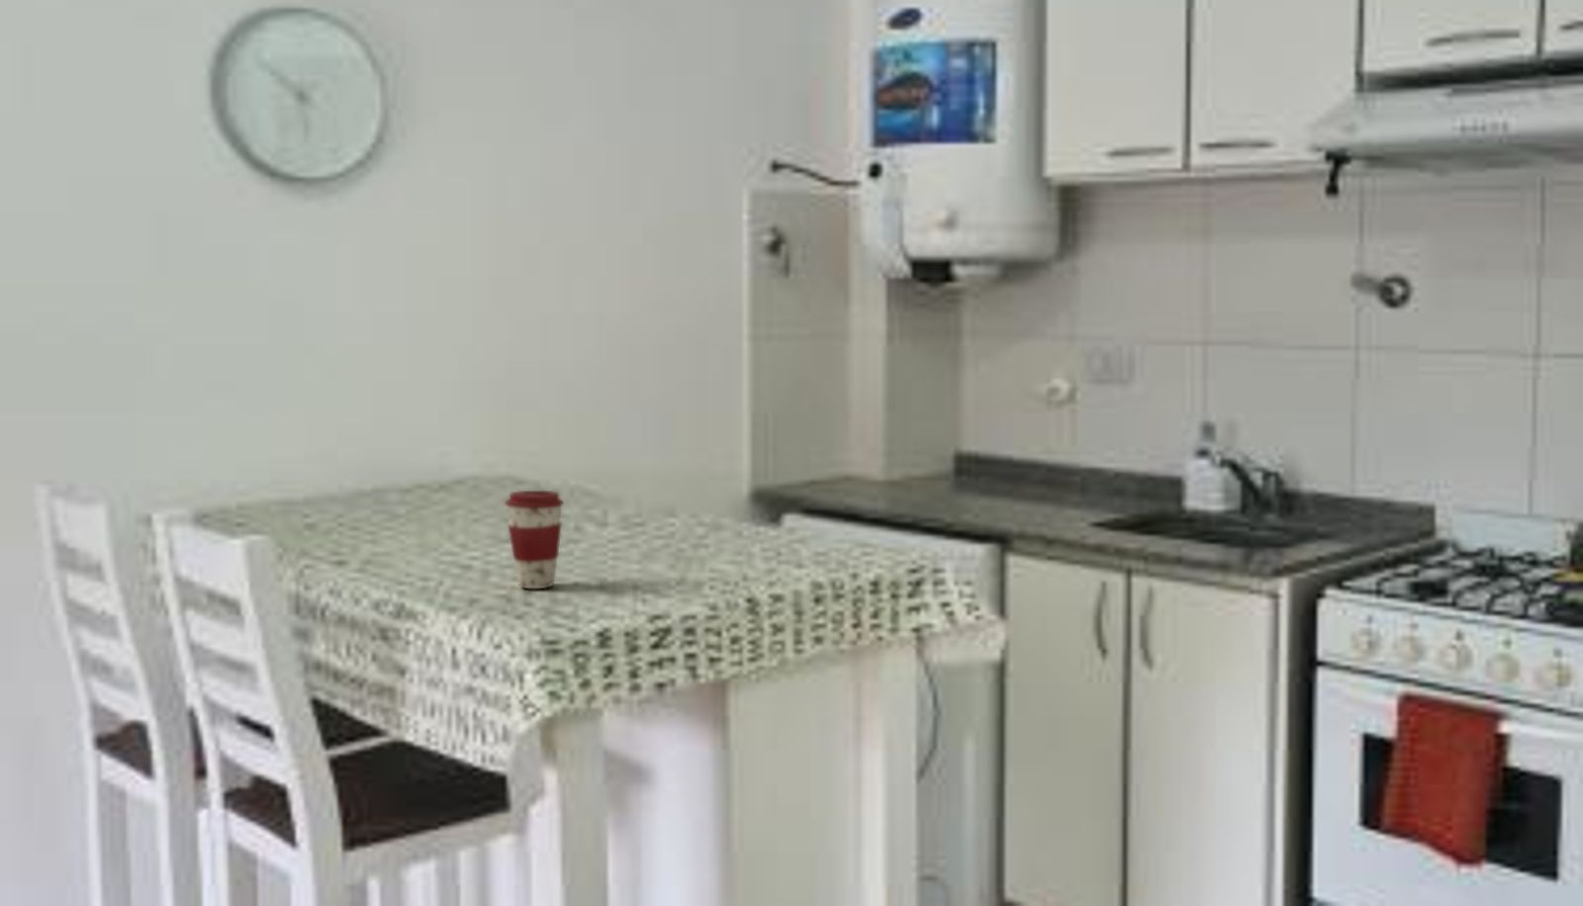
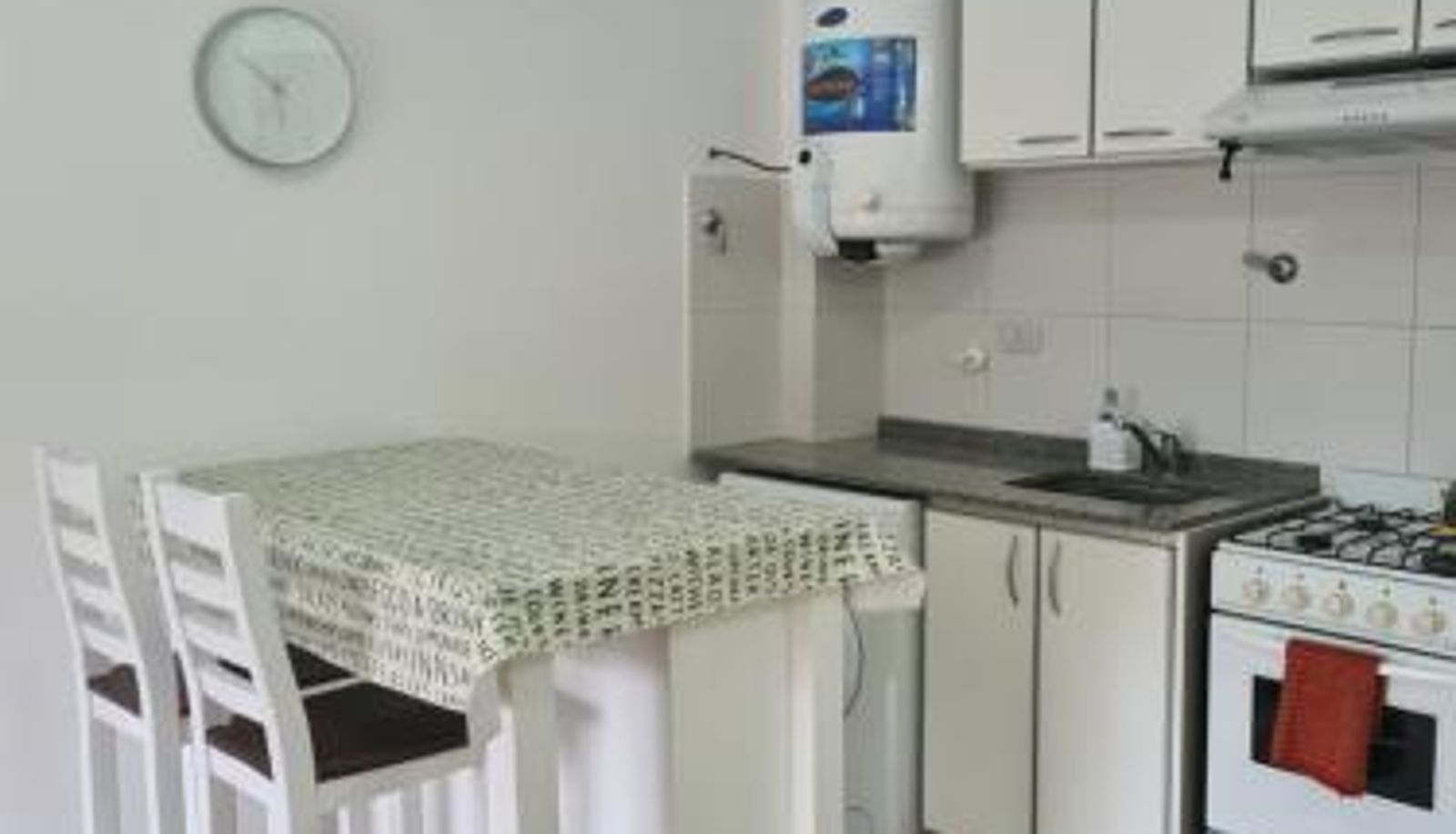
- coffee cup (535, 539)
